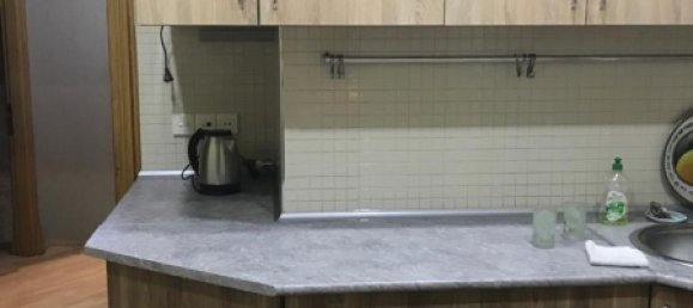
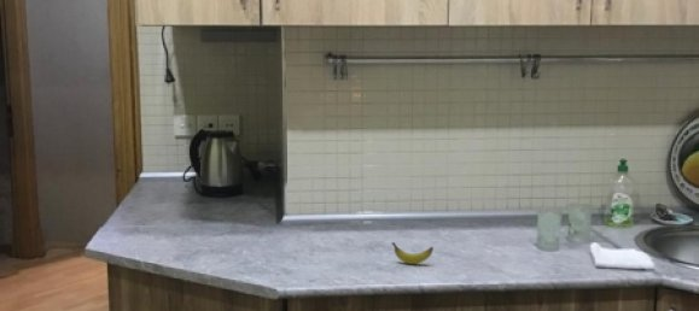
+ banana (410, 253)
